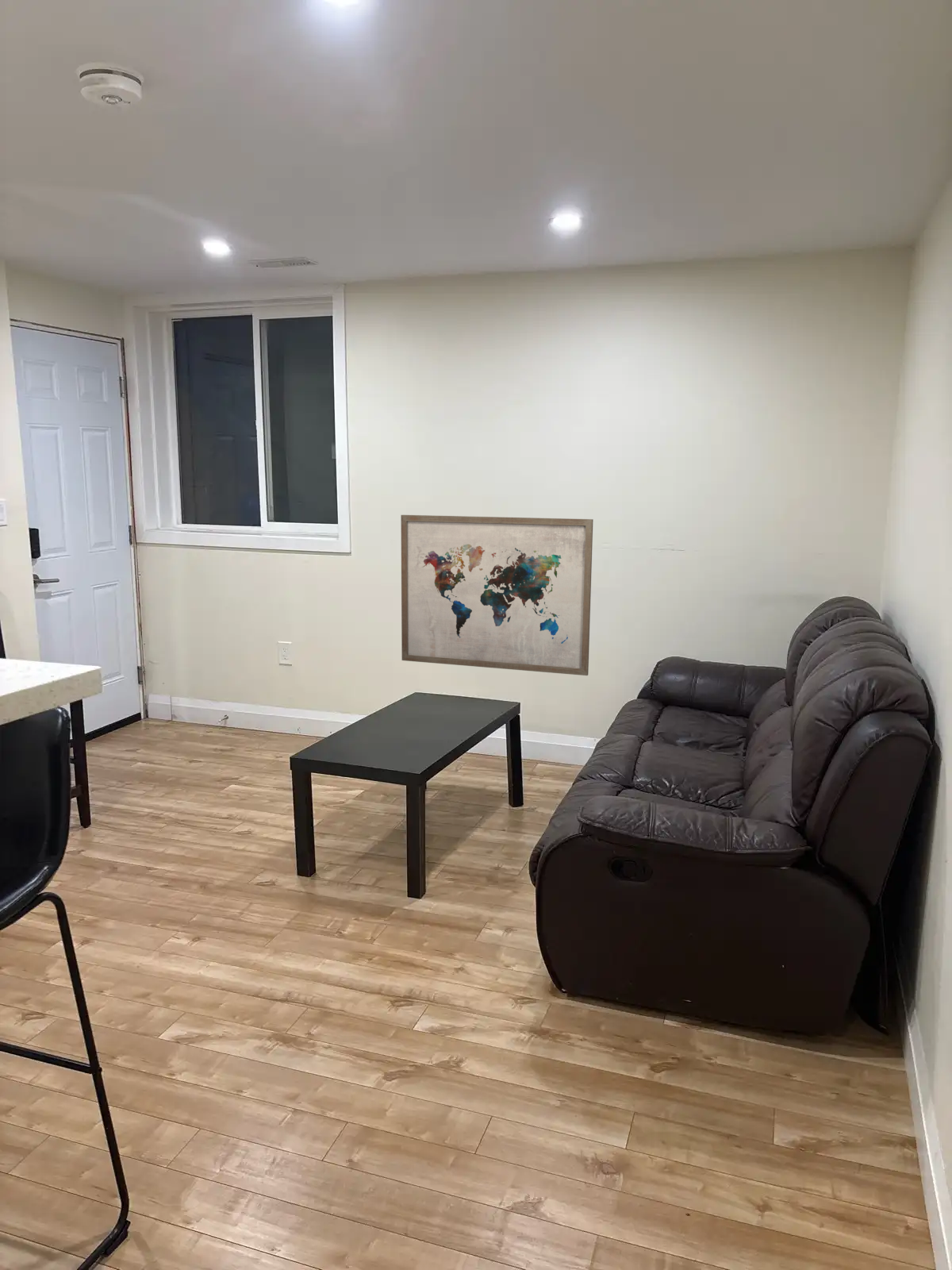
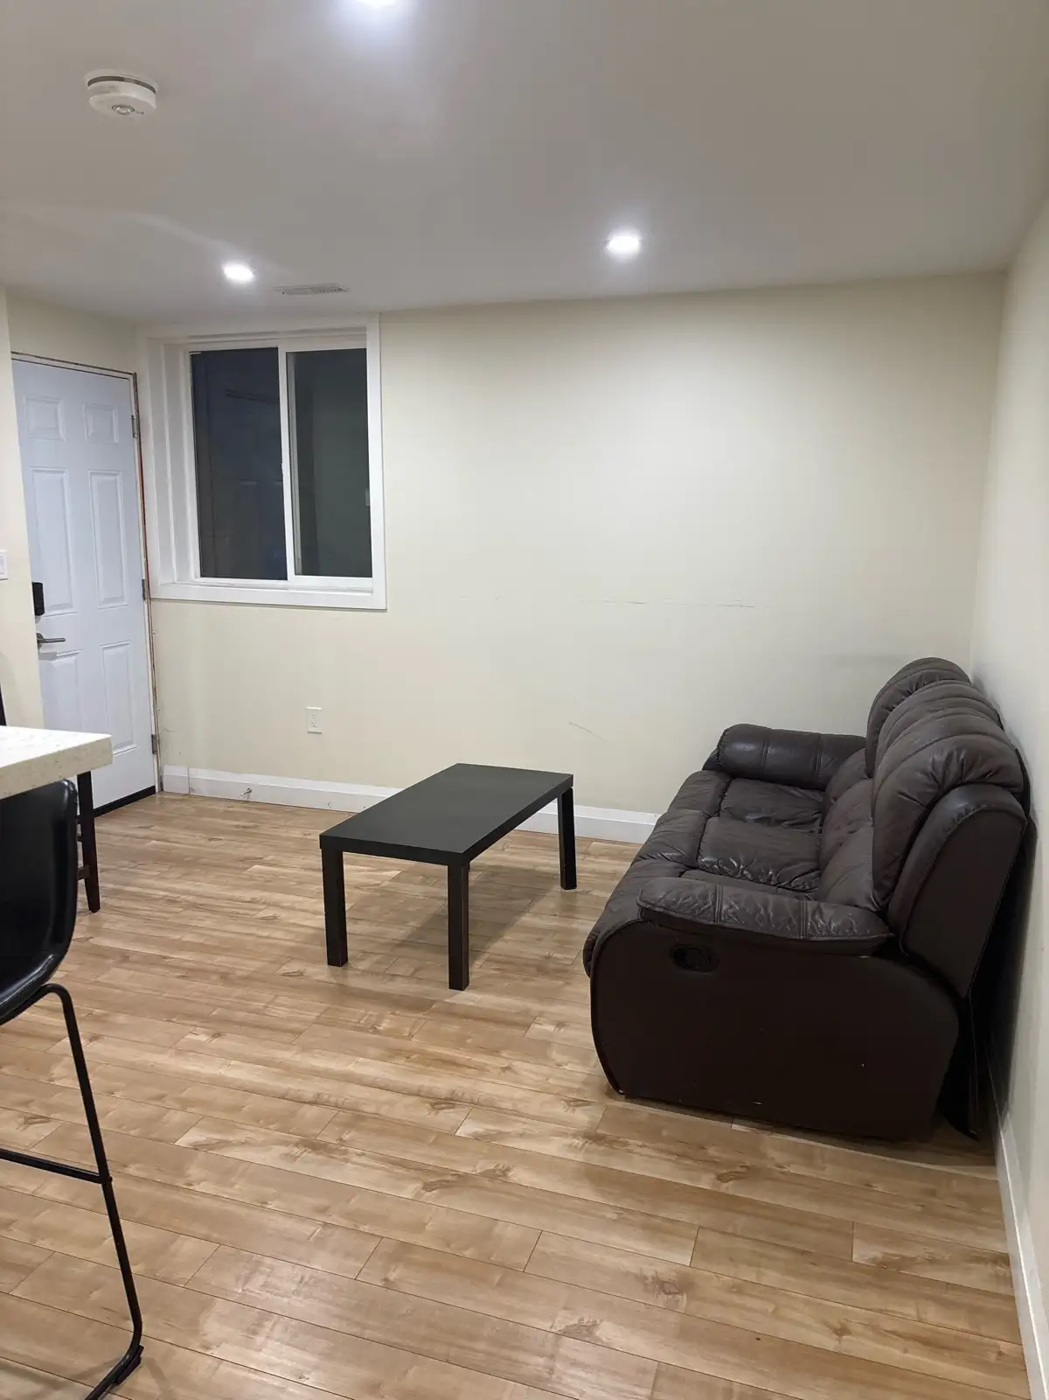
- wall art (493, 593)
